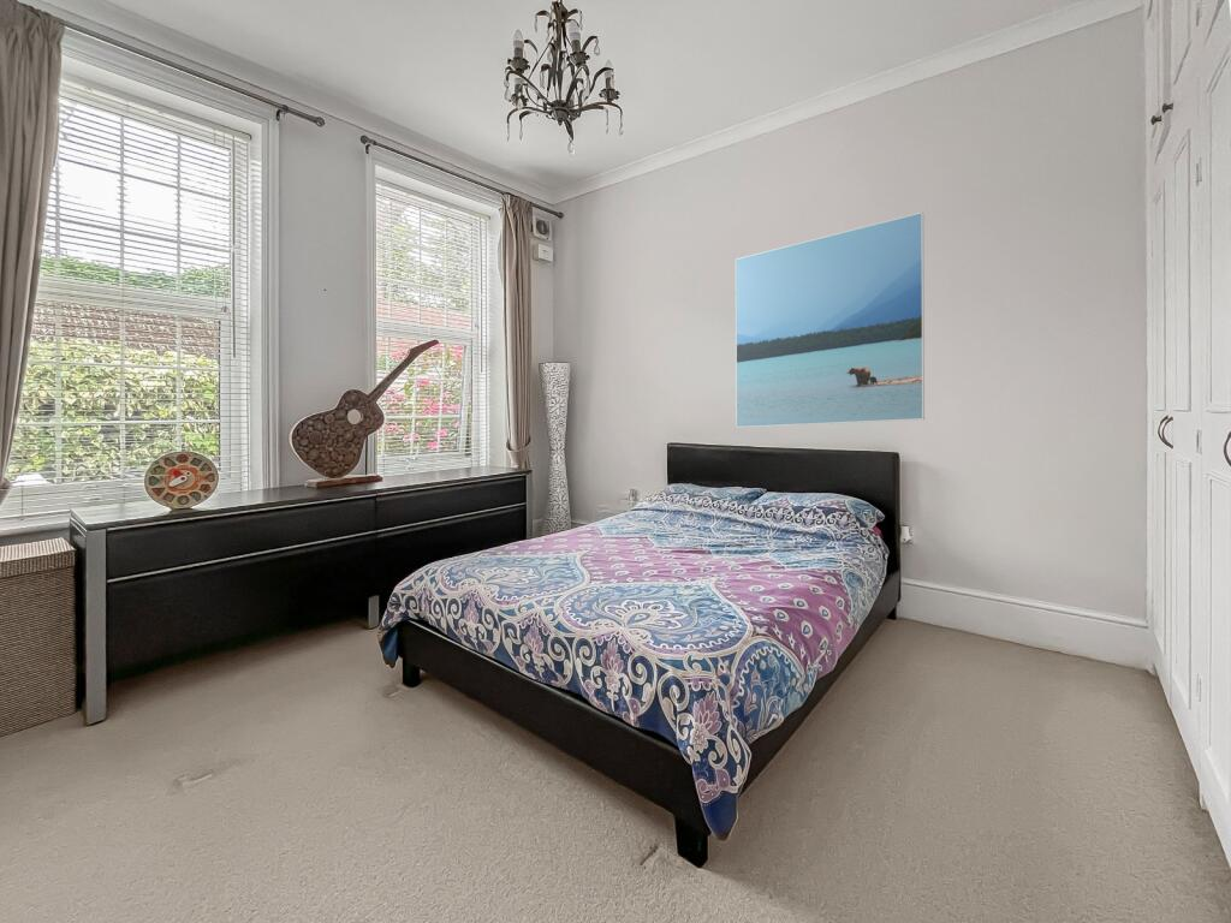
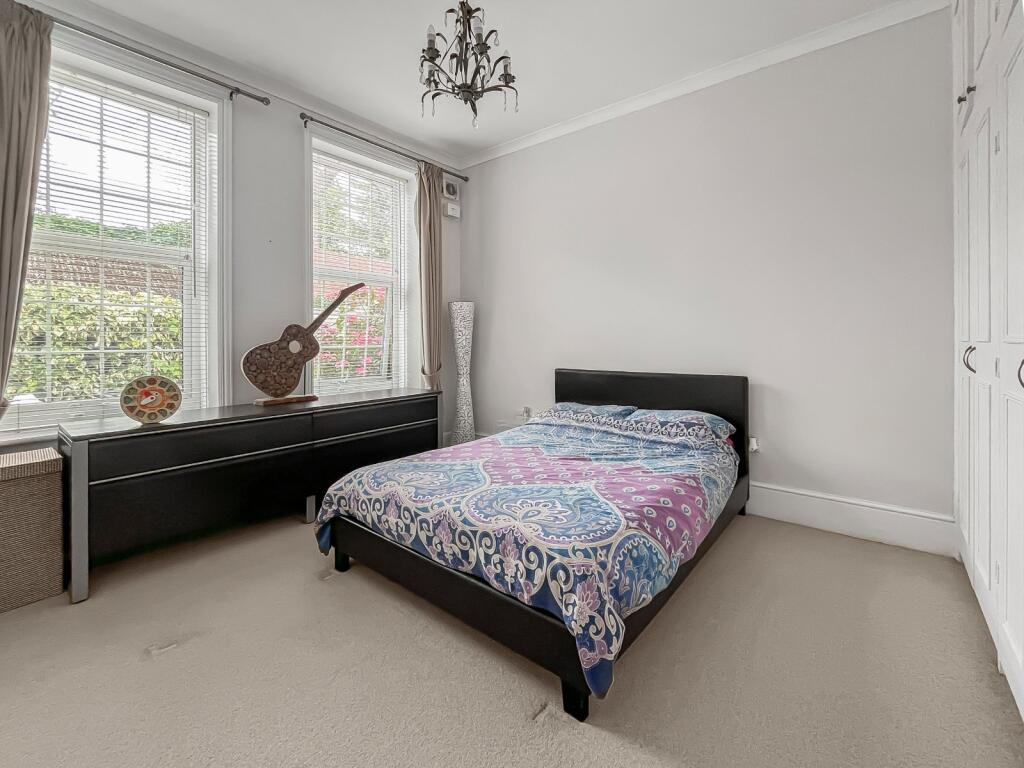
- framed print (820, 331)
